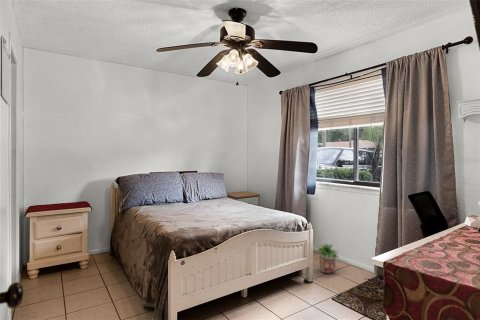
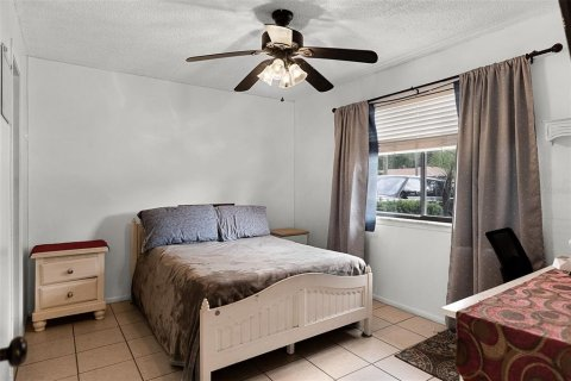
- potted plant (327, 256)
